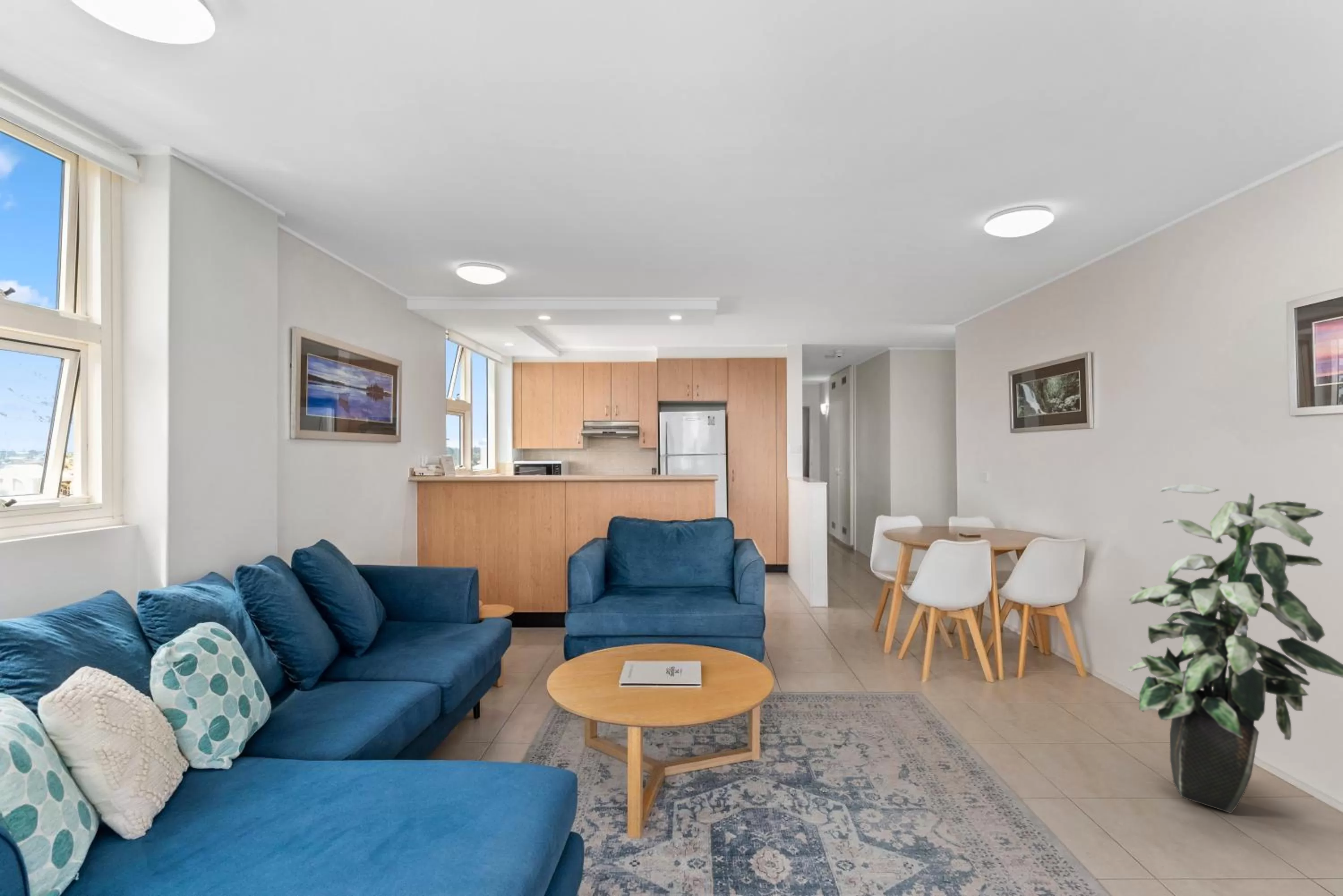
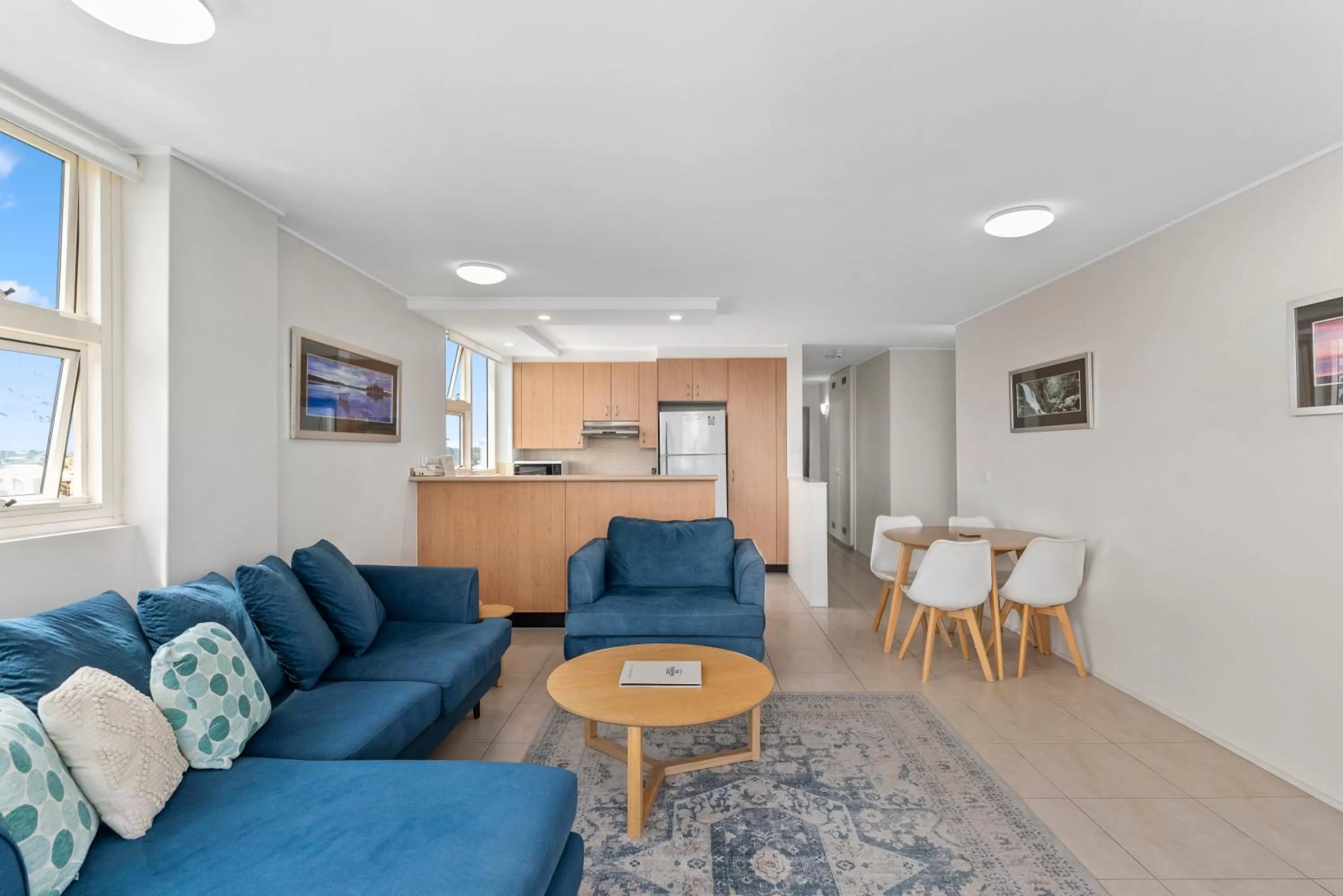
- indoor plant (1217, 641)
